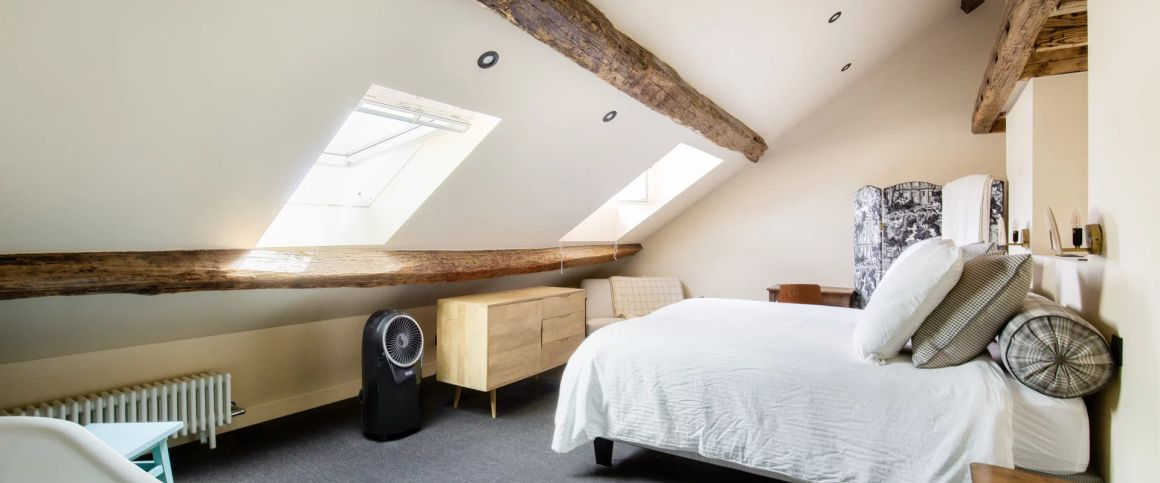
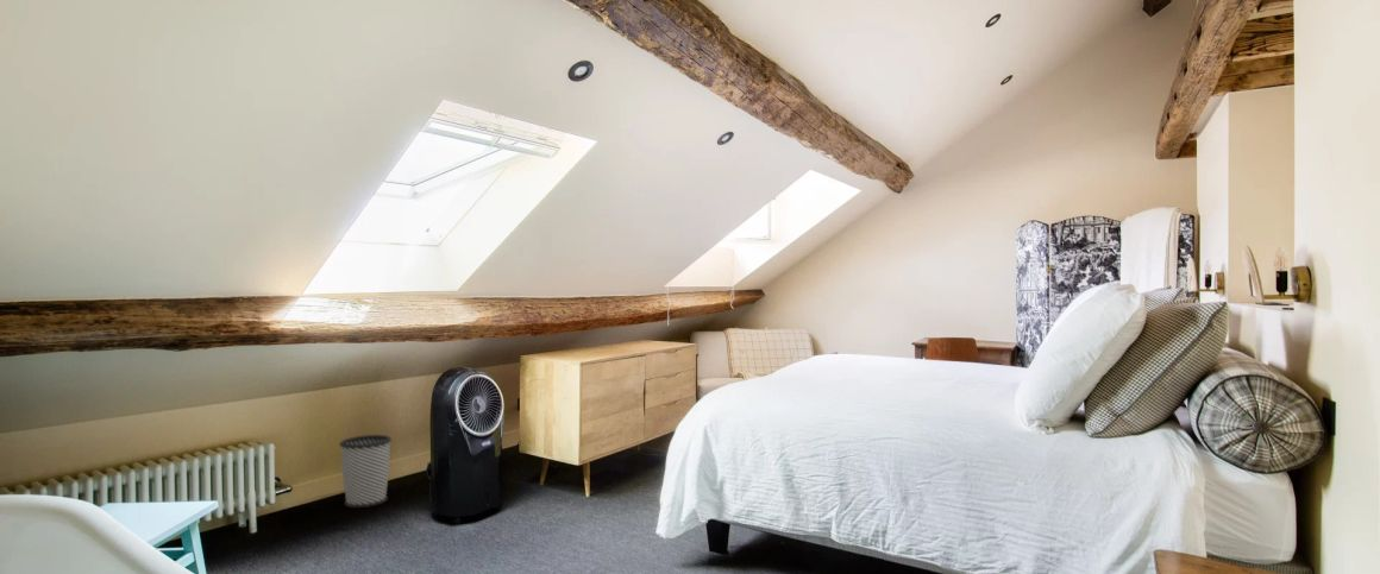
+ wastebasket (365, 469)
